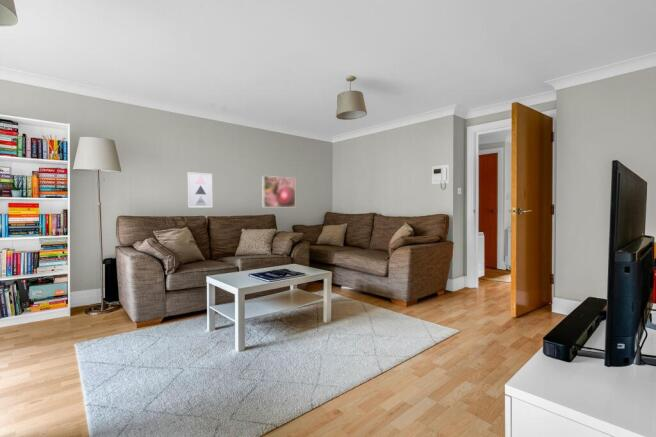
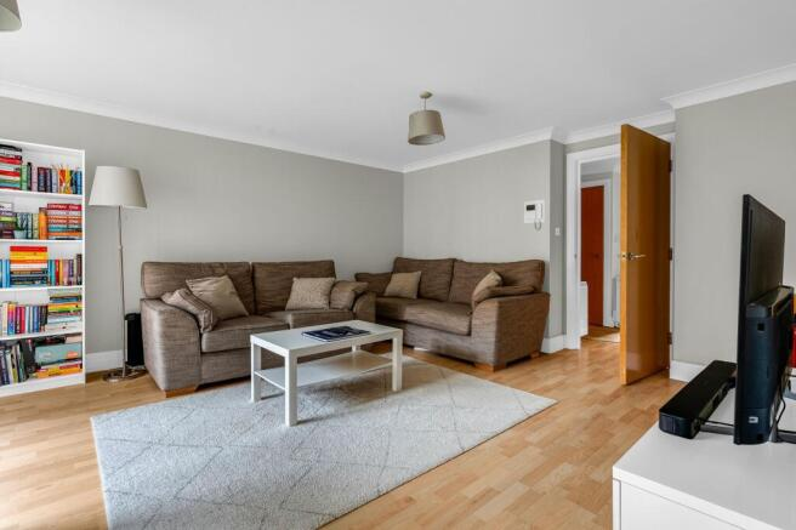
- wall art (200, 190)
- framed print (279, 192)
